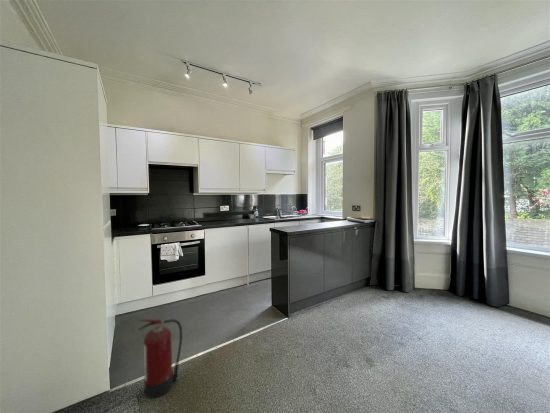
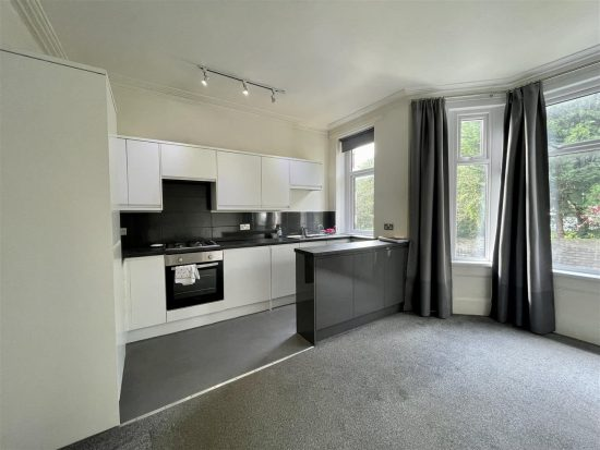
- fire extinguisher (161, 349)
